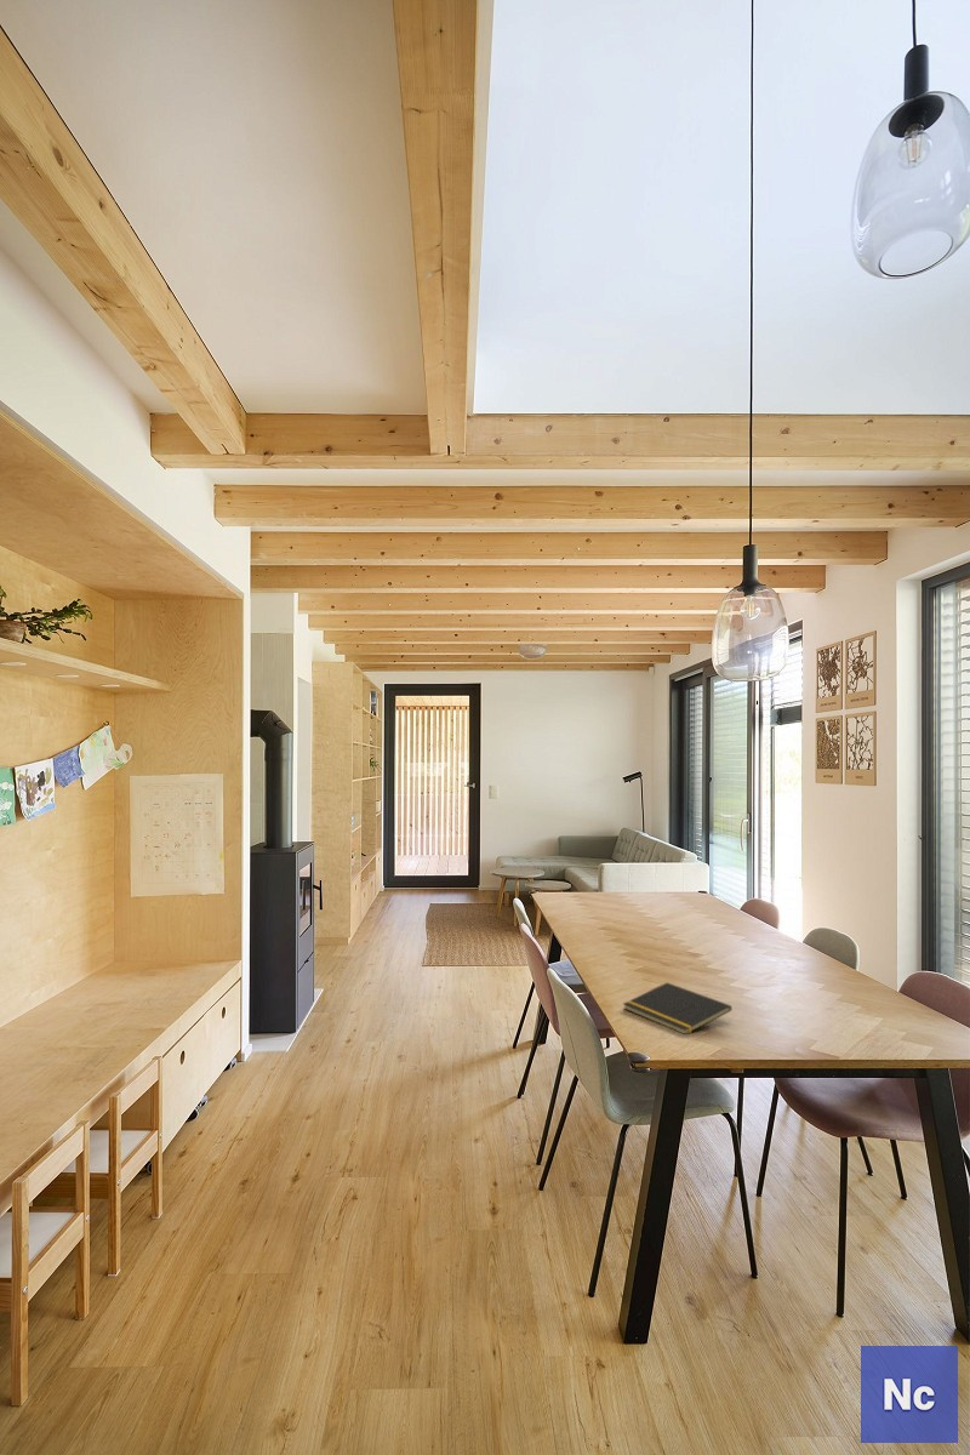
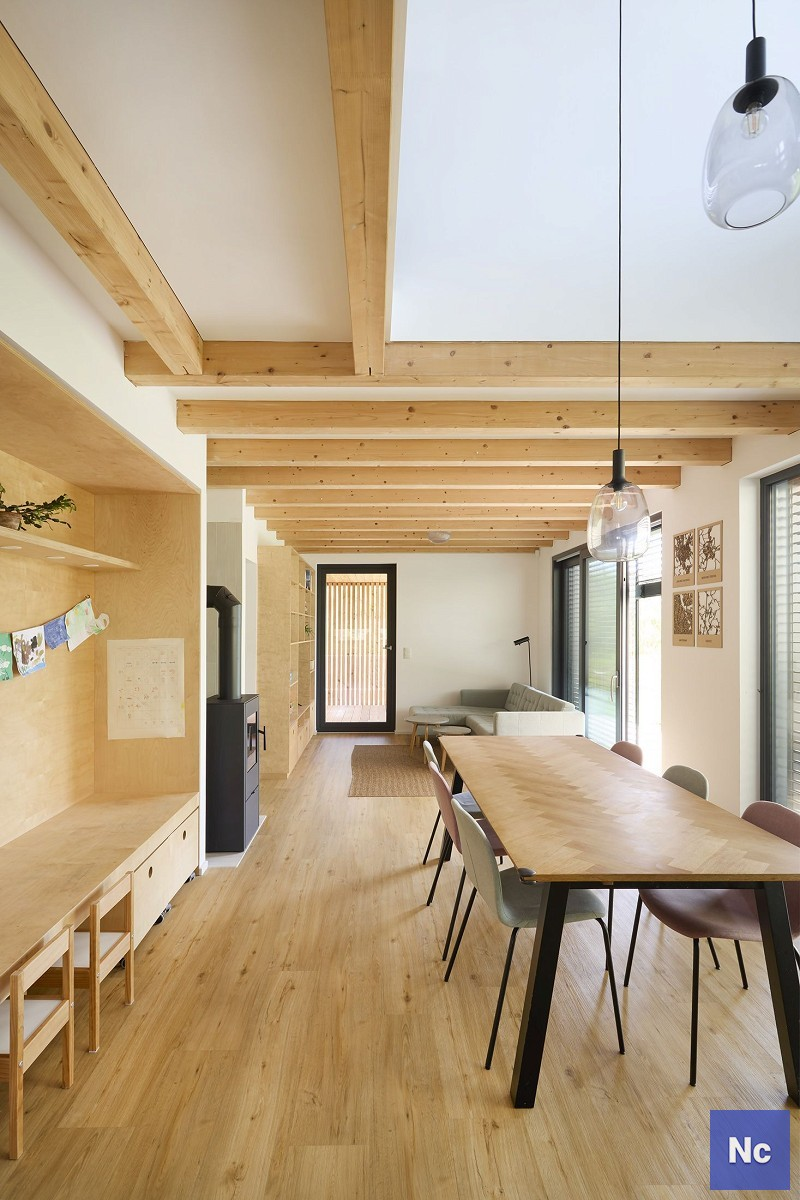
- notepad (675, 1006)
